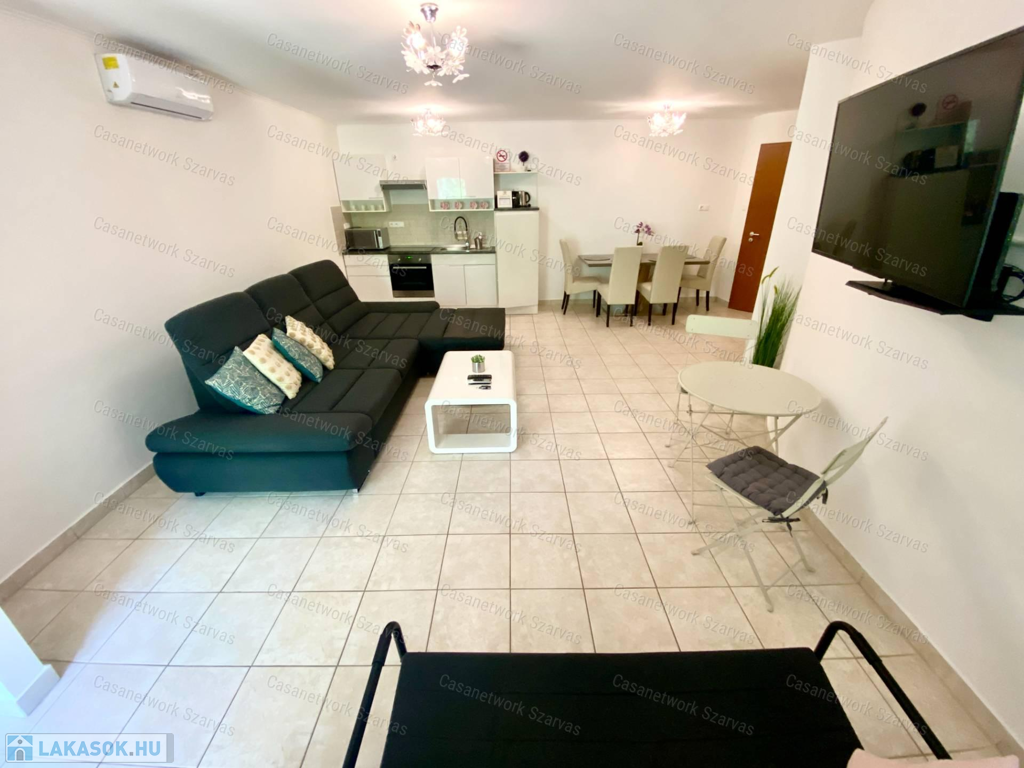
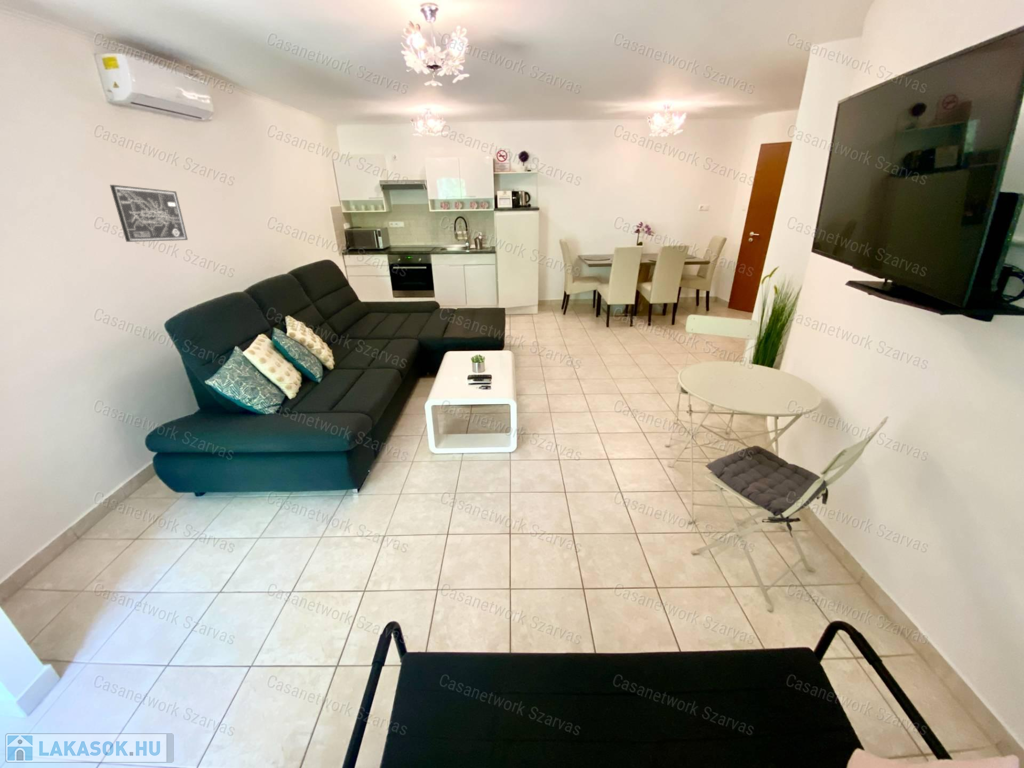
+ wall art (152, 215)
